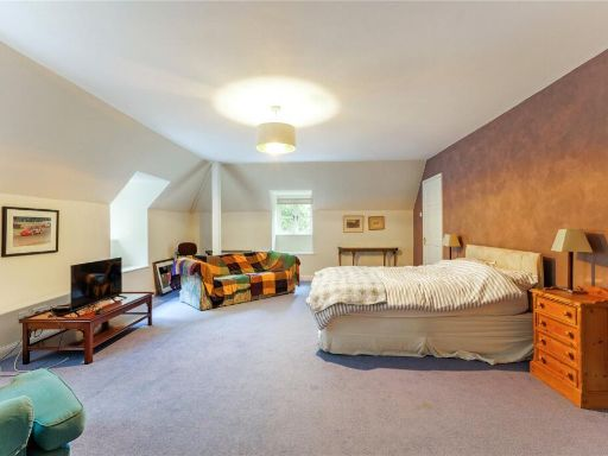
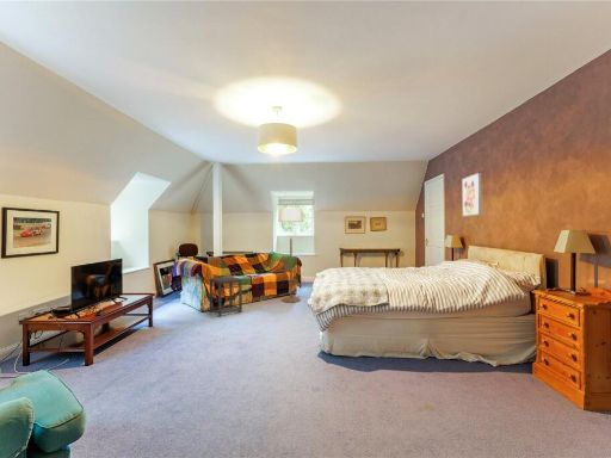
+ wall art (470, 196)
+ side table (229, 295)
+ floor lamp (290, 252)
